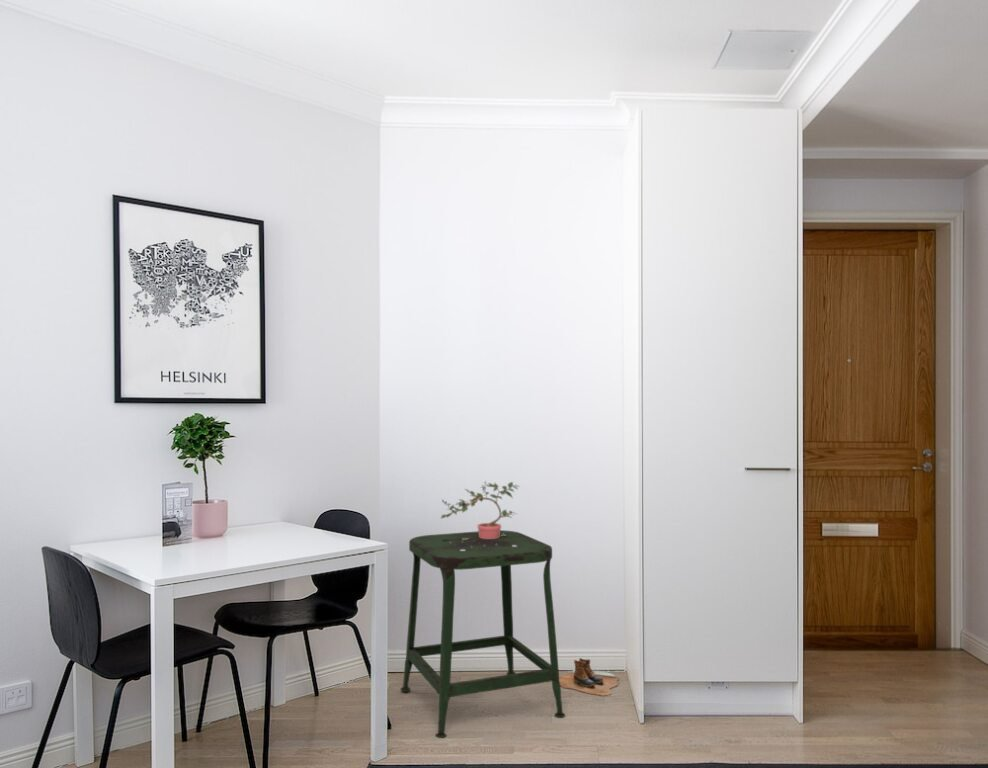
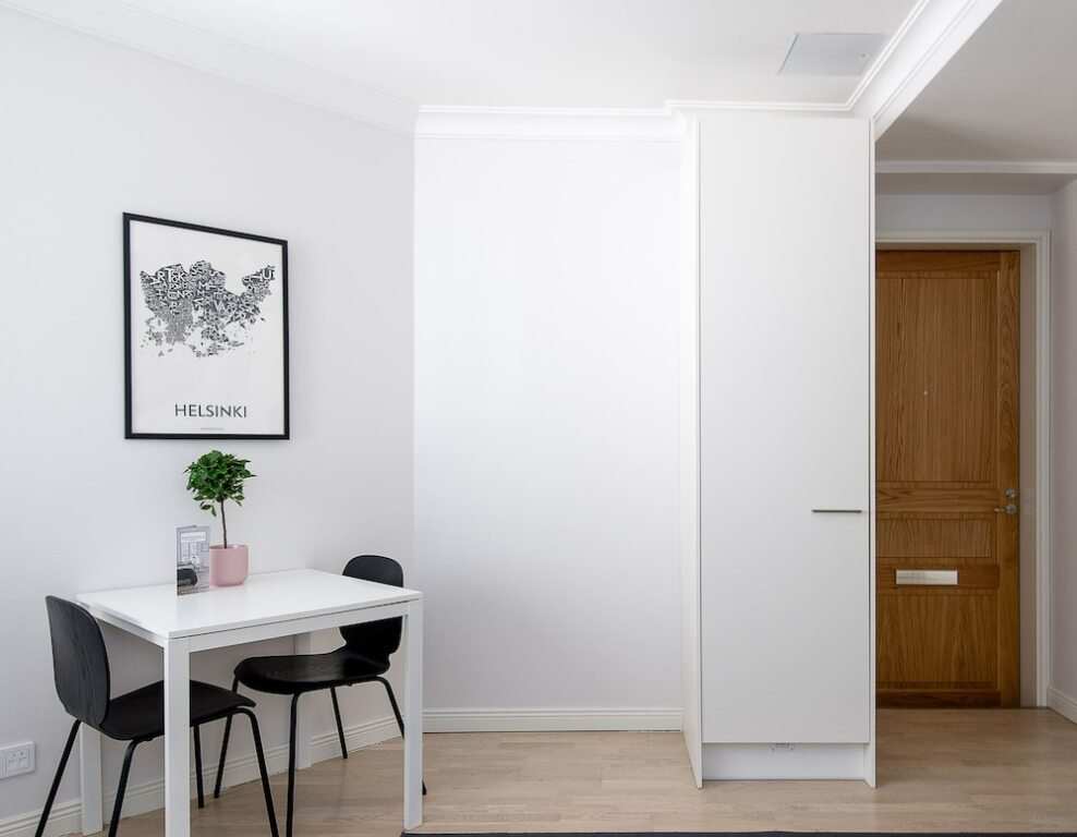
- boots (589, 672)
- potted plant (474, 505)
- stool (481, 638)
